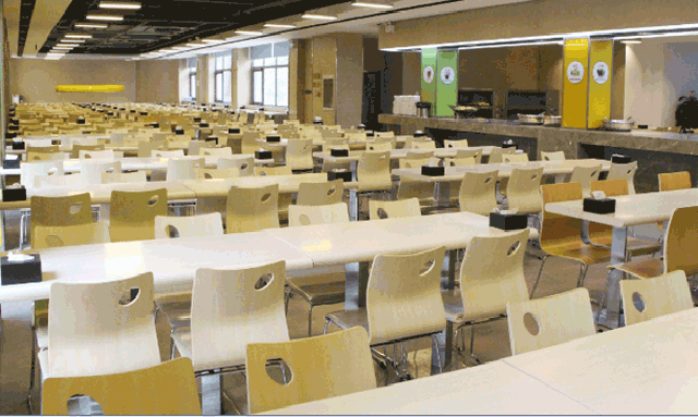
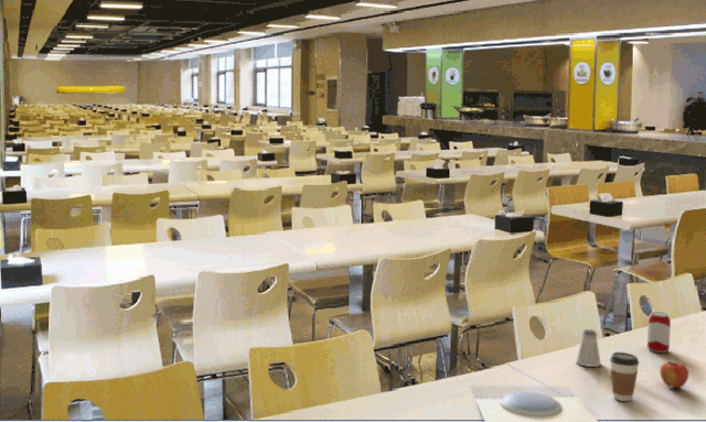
+ plate (531, 401)
+ saltshaker (589, 346)
+ coffee cup (623, 377)
+ apple (674, 372)
+ beverage can (659, 332)
